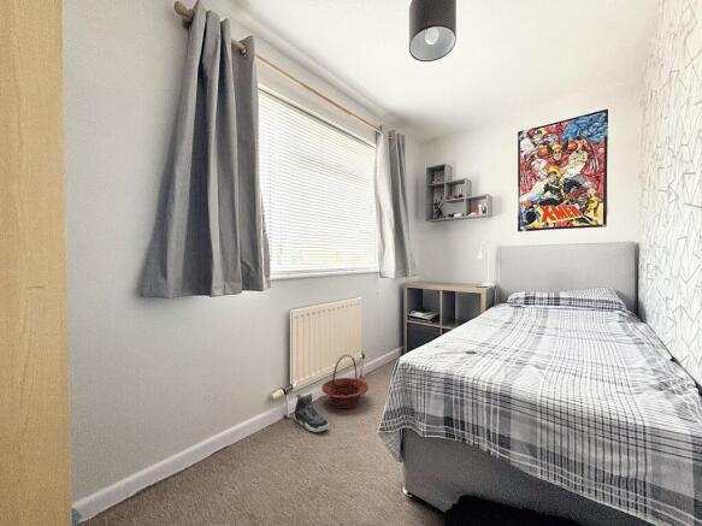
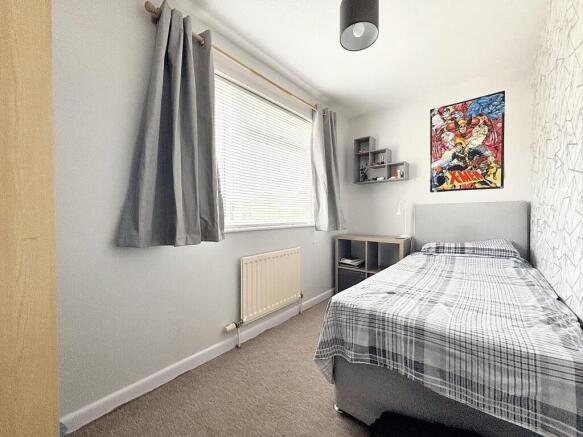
- basket (344, 378)
- sneaker (309, 410)
